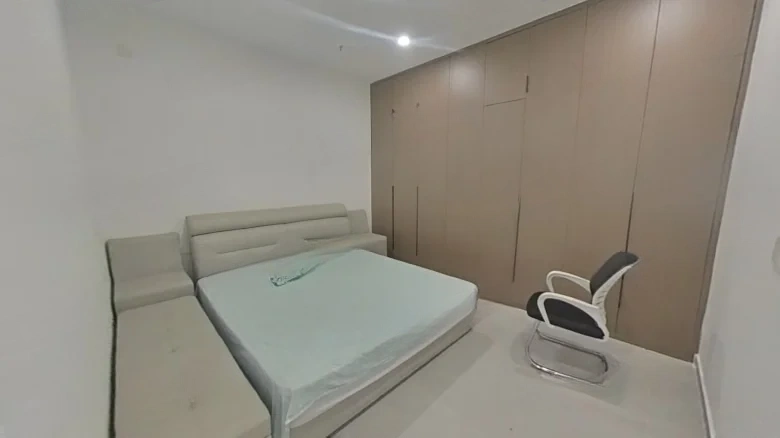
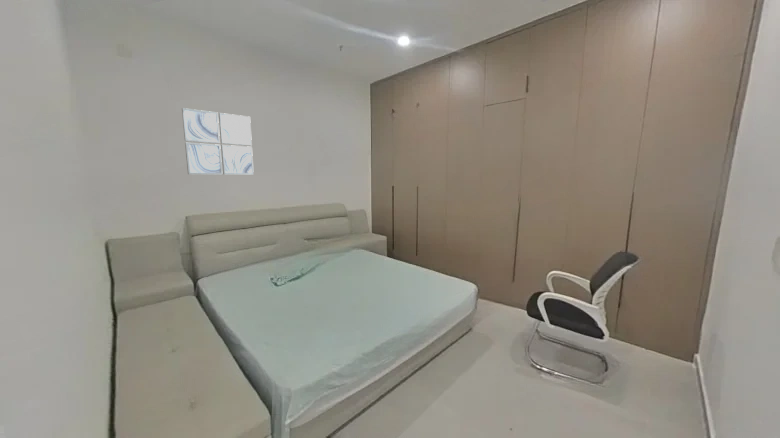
+ wall art (221, 145)
